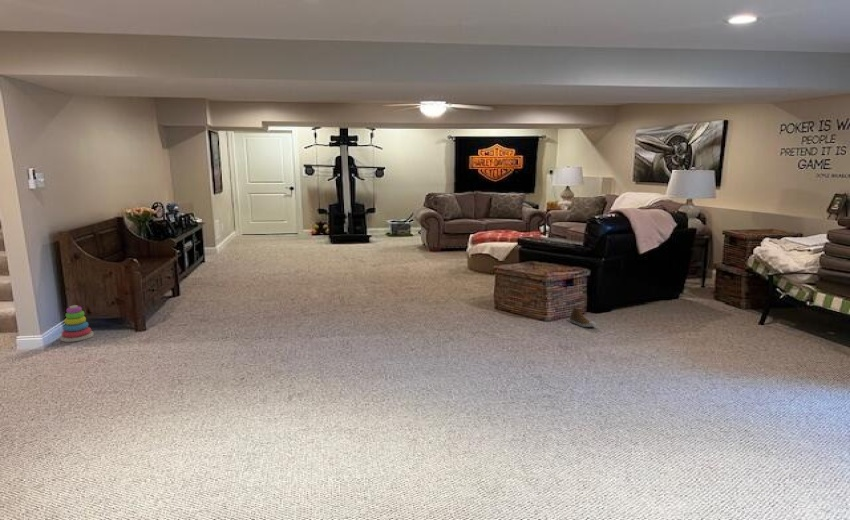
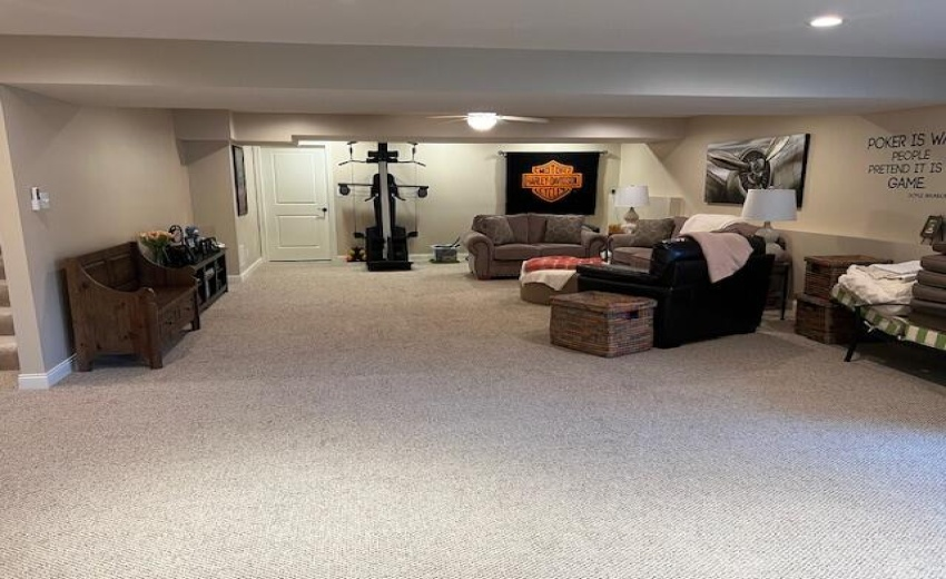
- stacking toy (75, 321)
- sneaker (582, 317)
